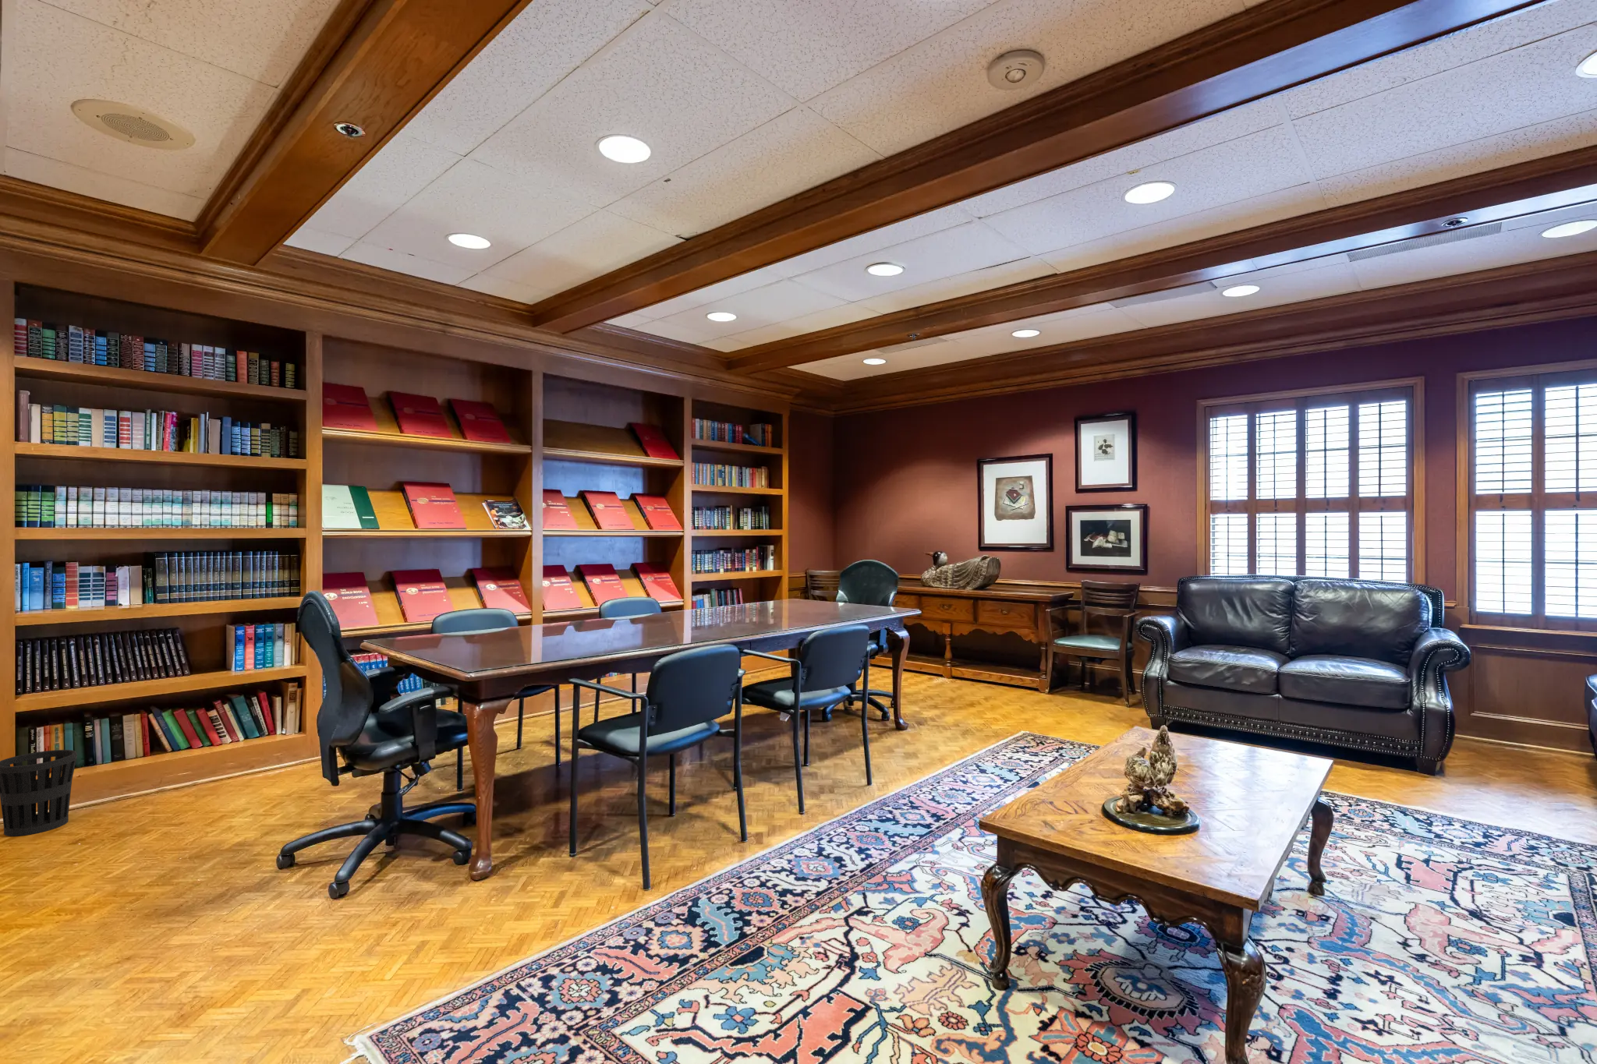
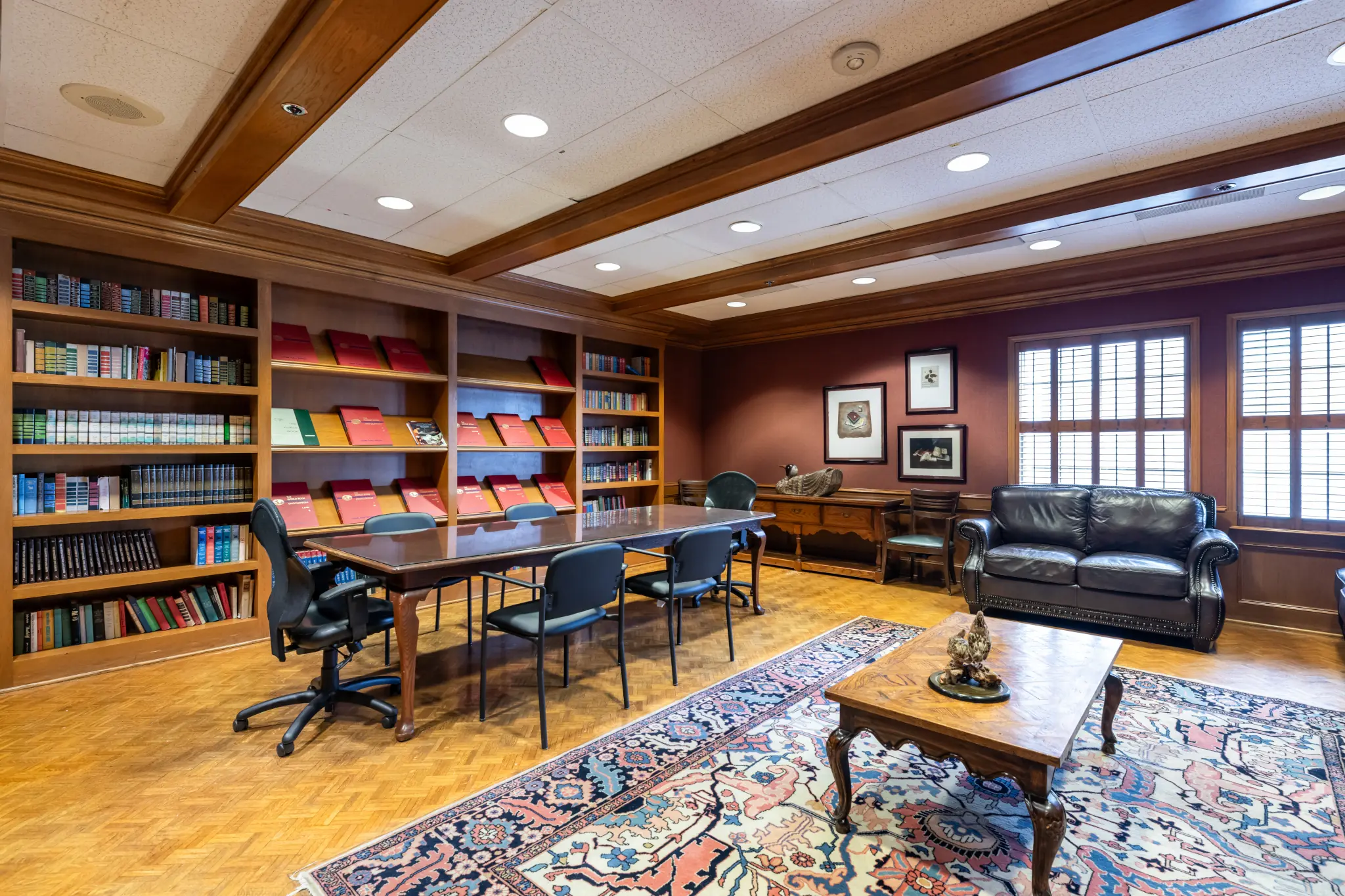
- wastebasket (37, 792)
